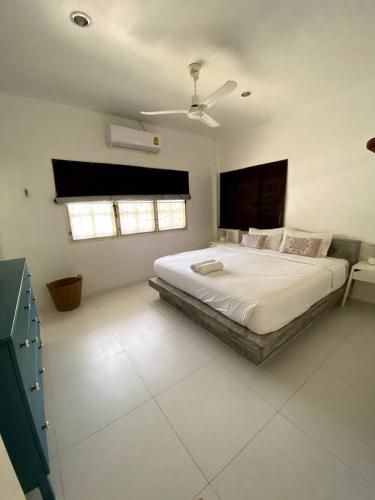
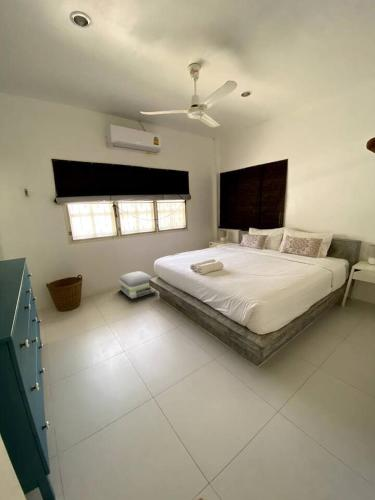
+ air purifier (136, 282)
